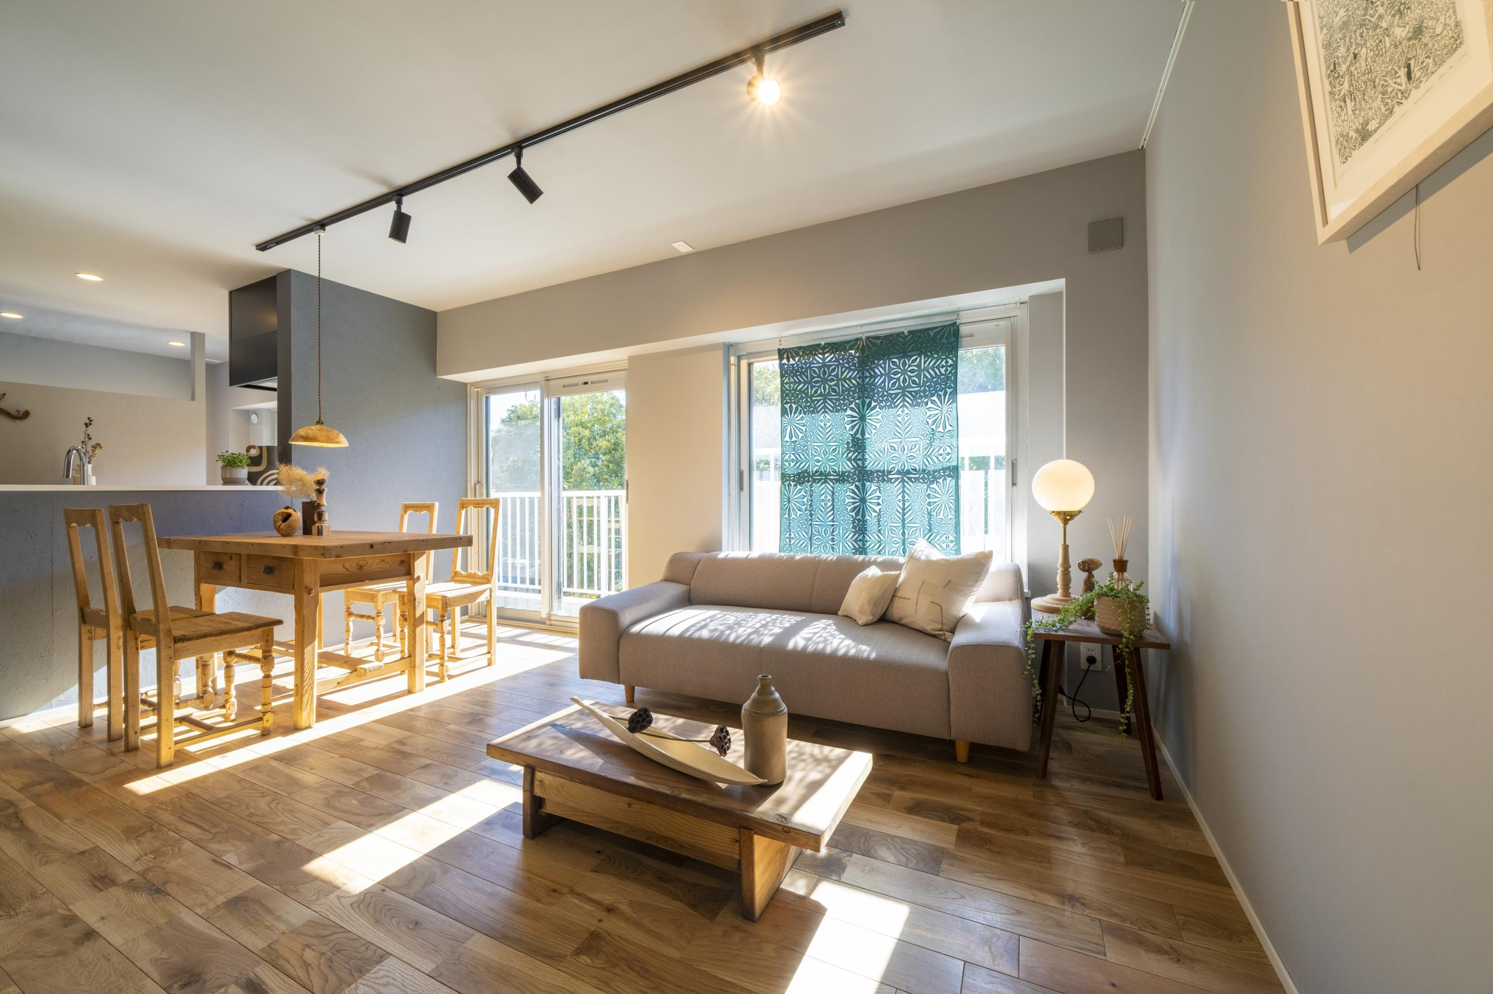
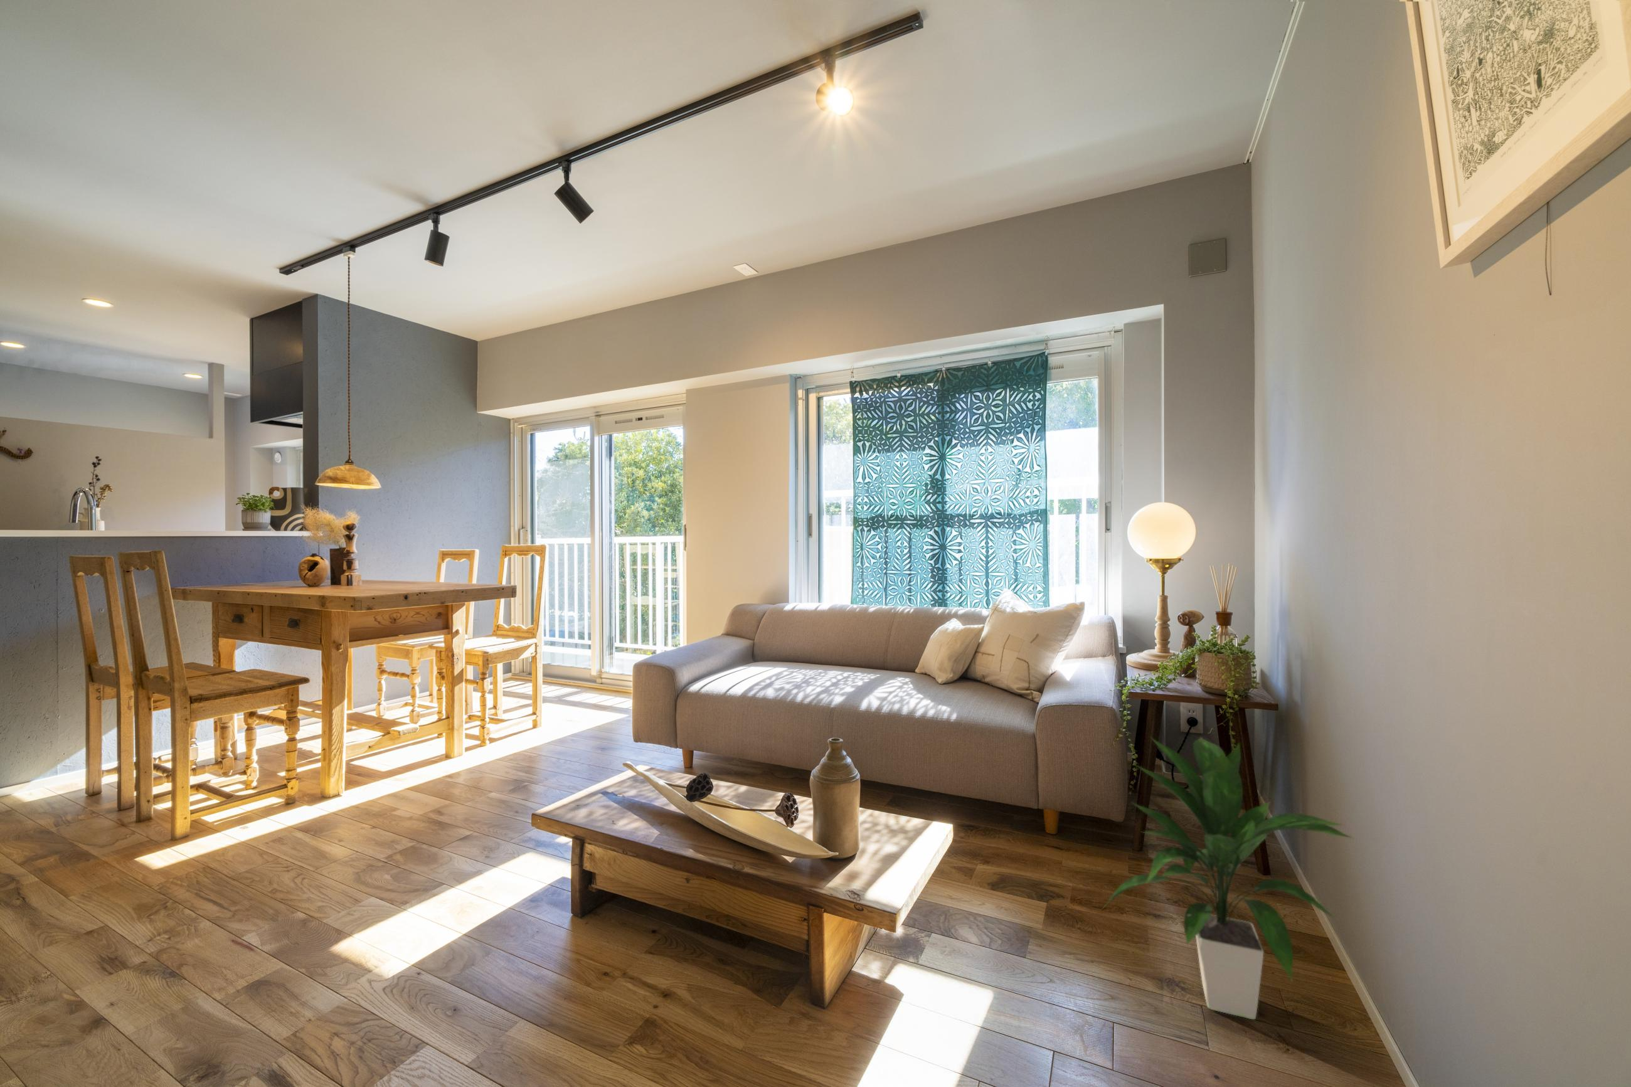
+ indoor plant (1214, 864)
